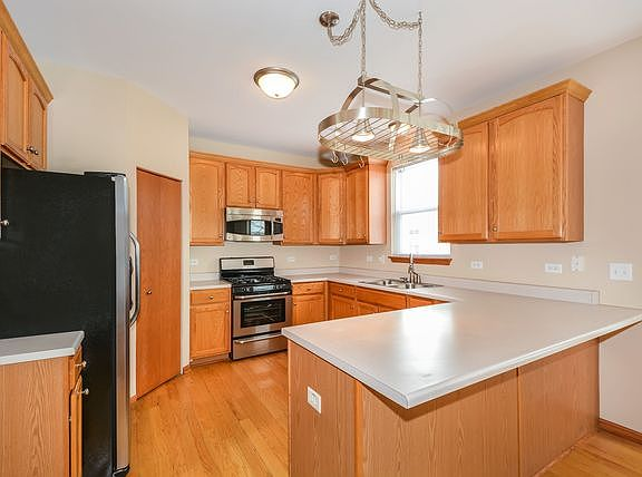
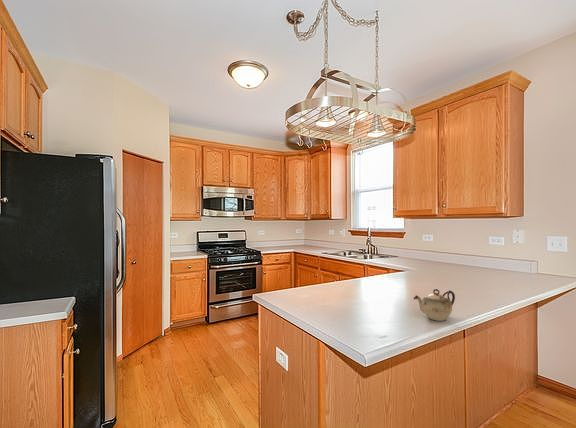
+ teapot (434, 303)
